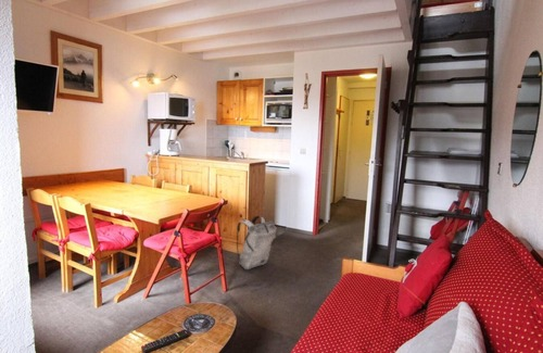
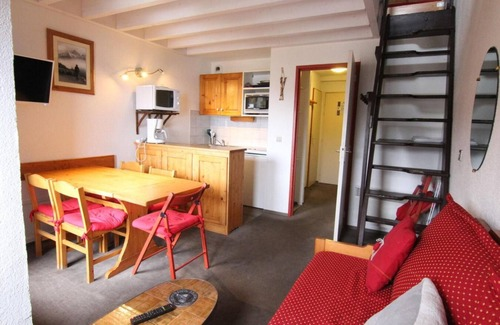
- backpack (255, 242)
